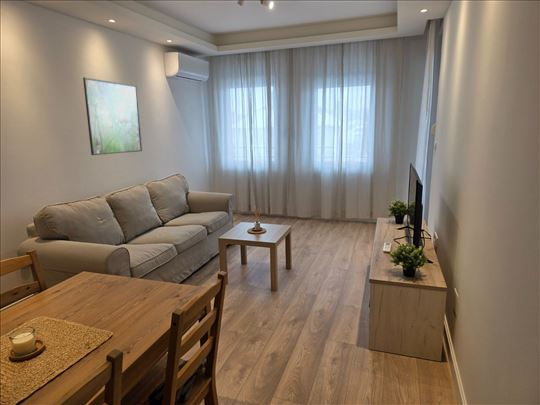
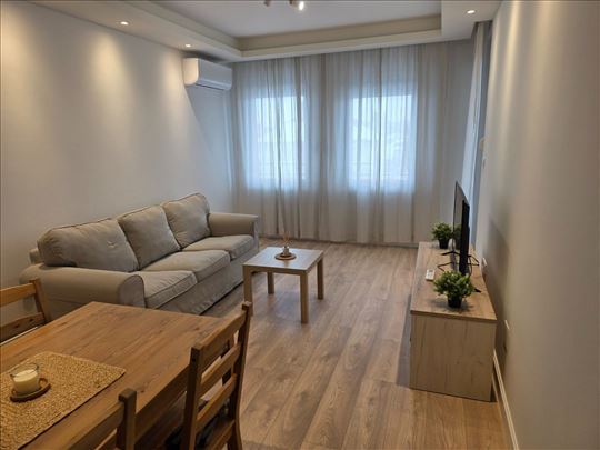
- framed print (115, 118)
